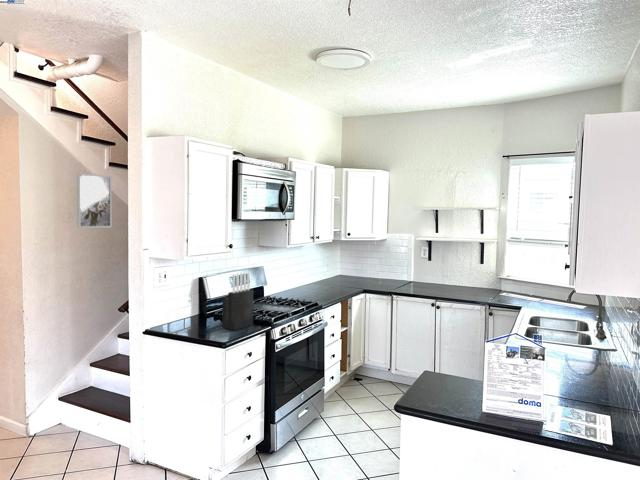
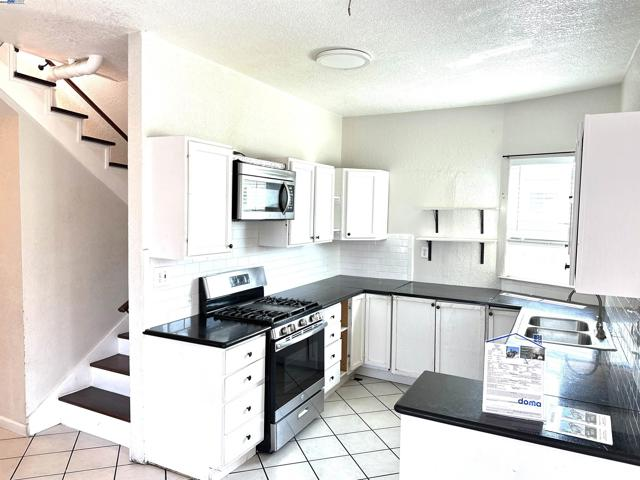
- wall art (94, 201)
- knife block (236, 299)
